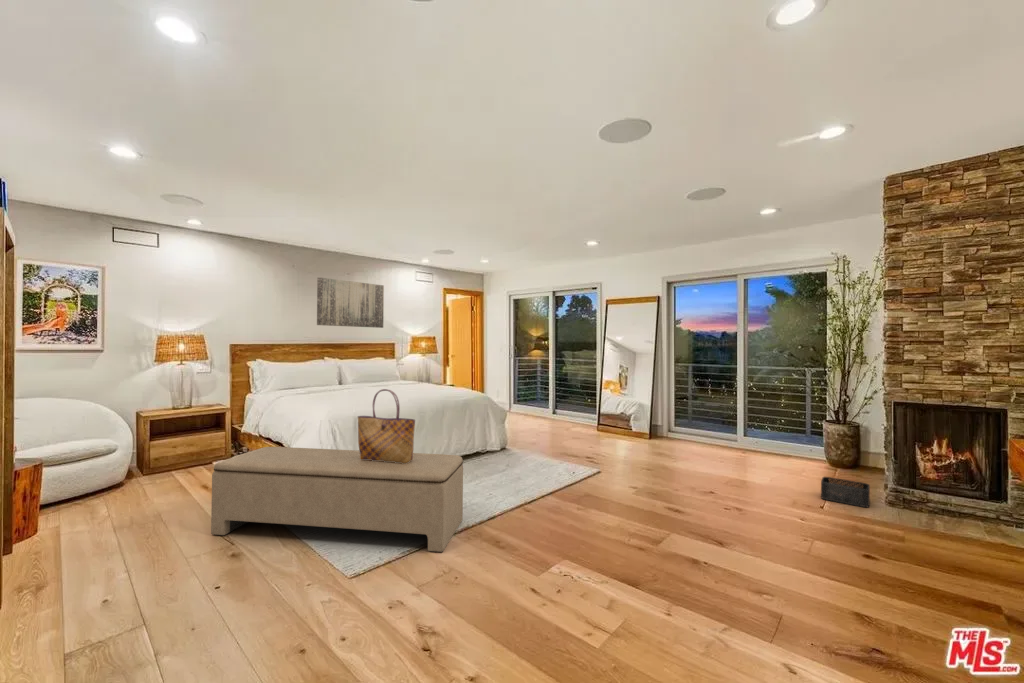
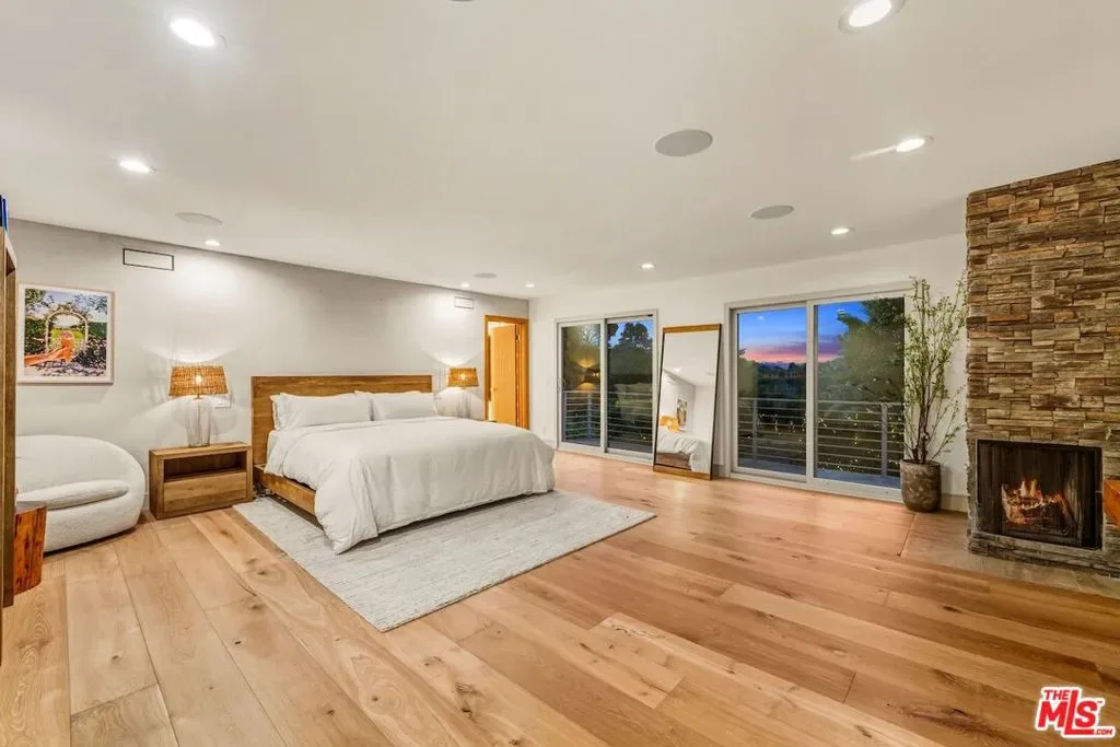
- wall art (352, 304)
- storage bin (844, 491)
- tote bag (386, 424)
- bench (342, 492)
